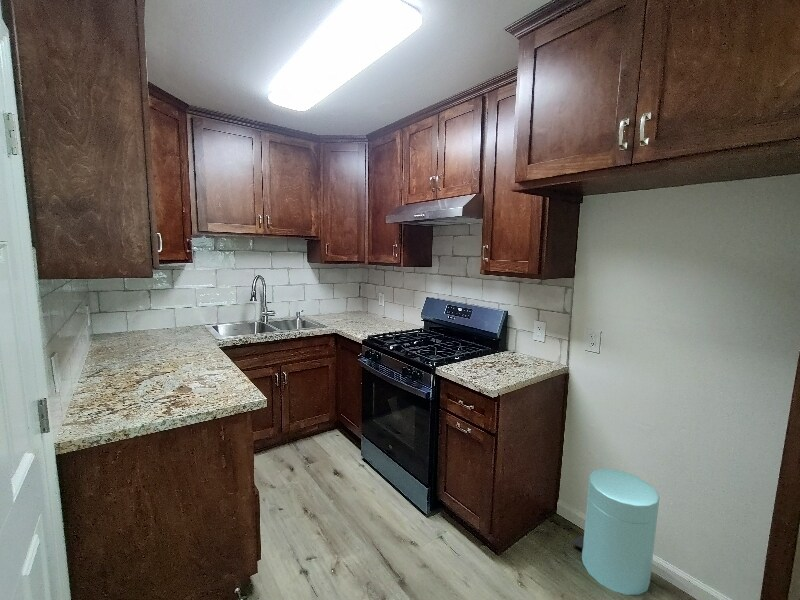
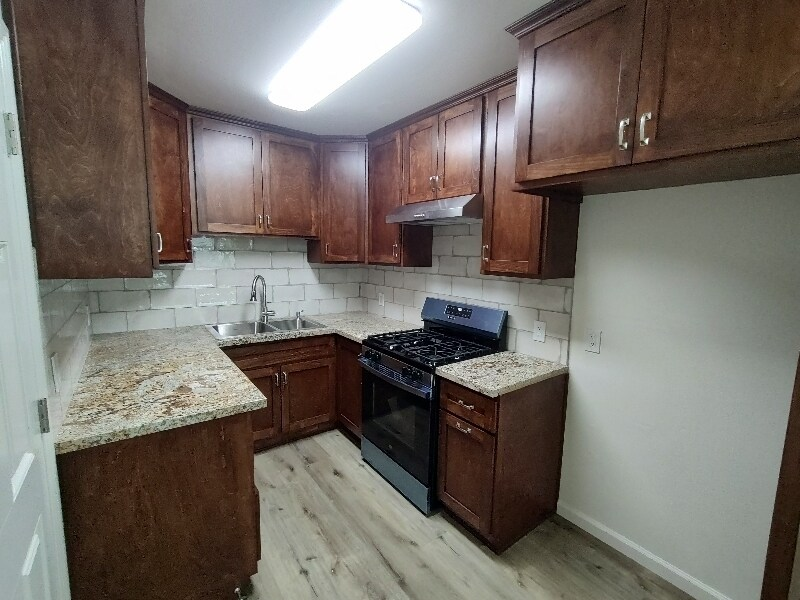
- trash can (613, 524)
